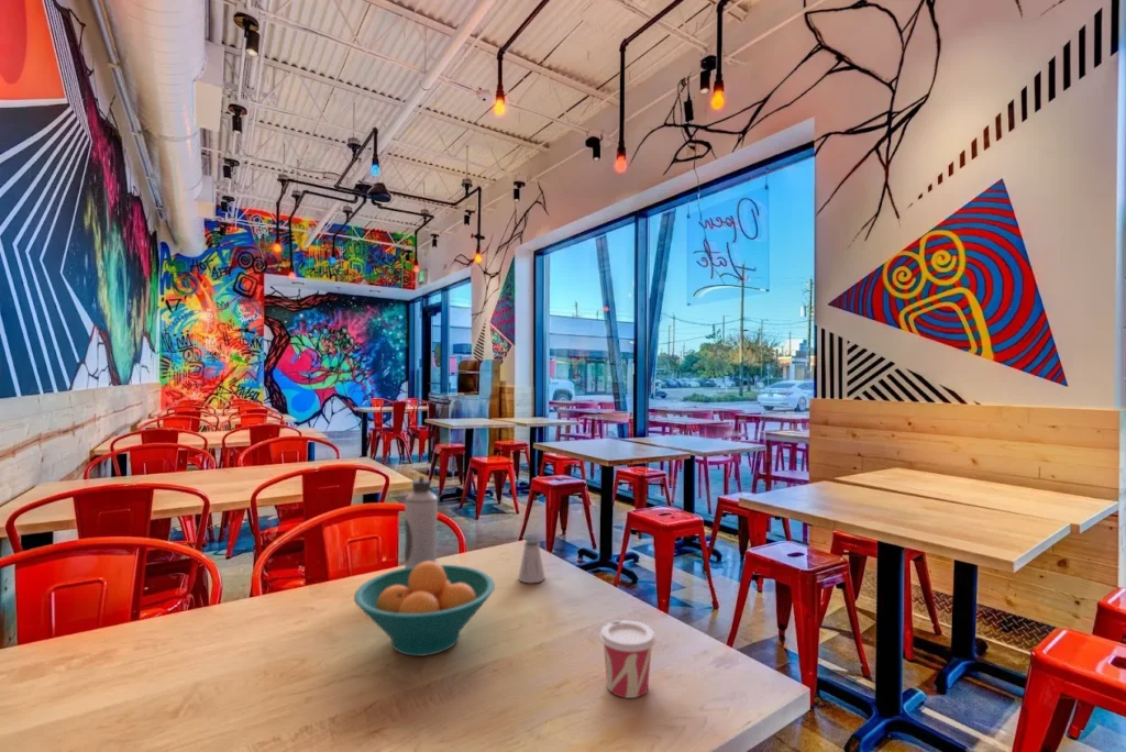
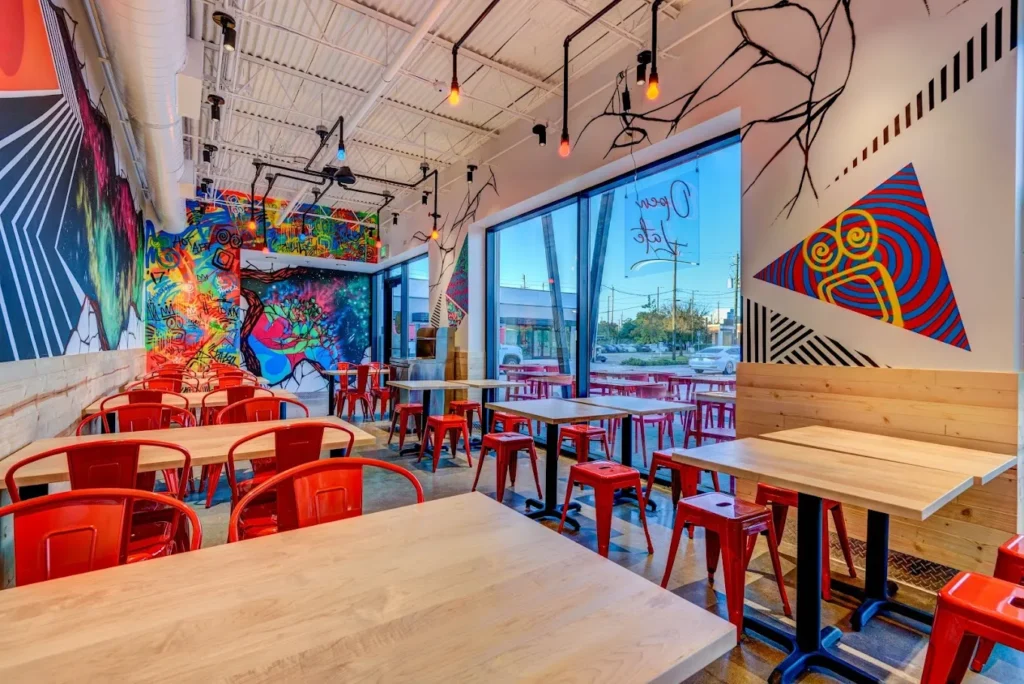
- fruit bowl (426, 601)
- saltshaker (531, 560)
- water bottle (420, 528)
- cup (627, 659)
